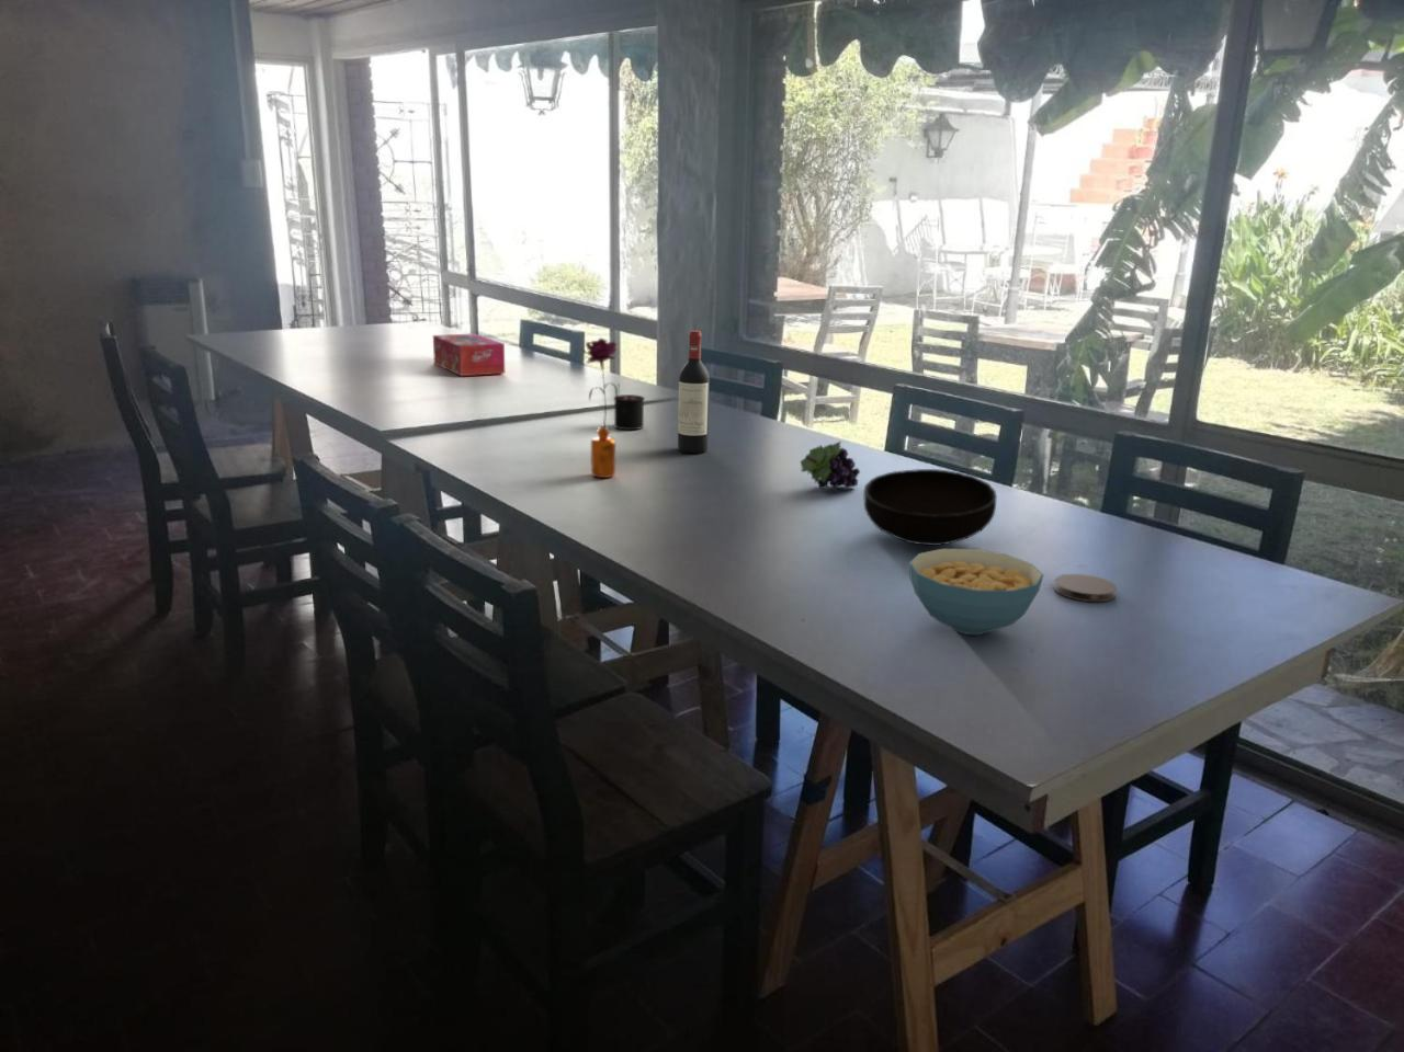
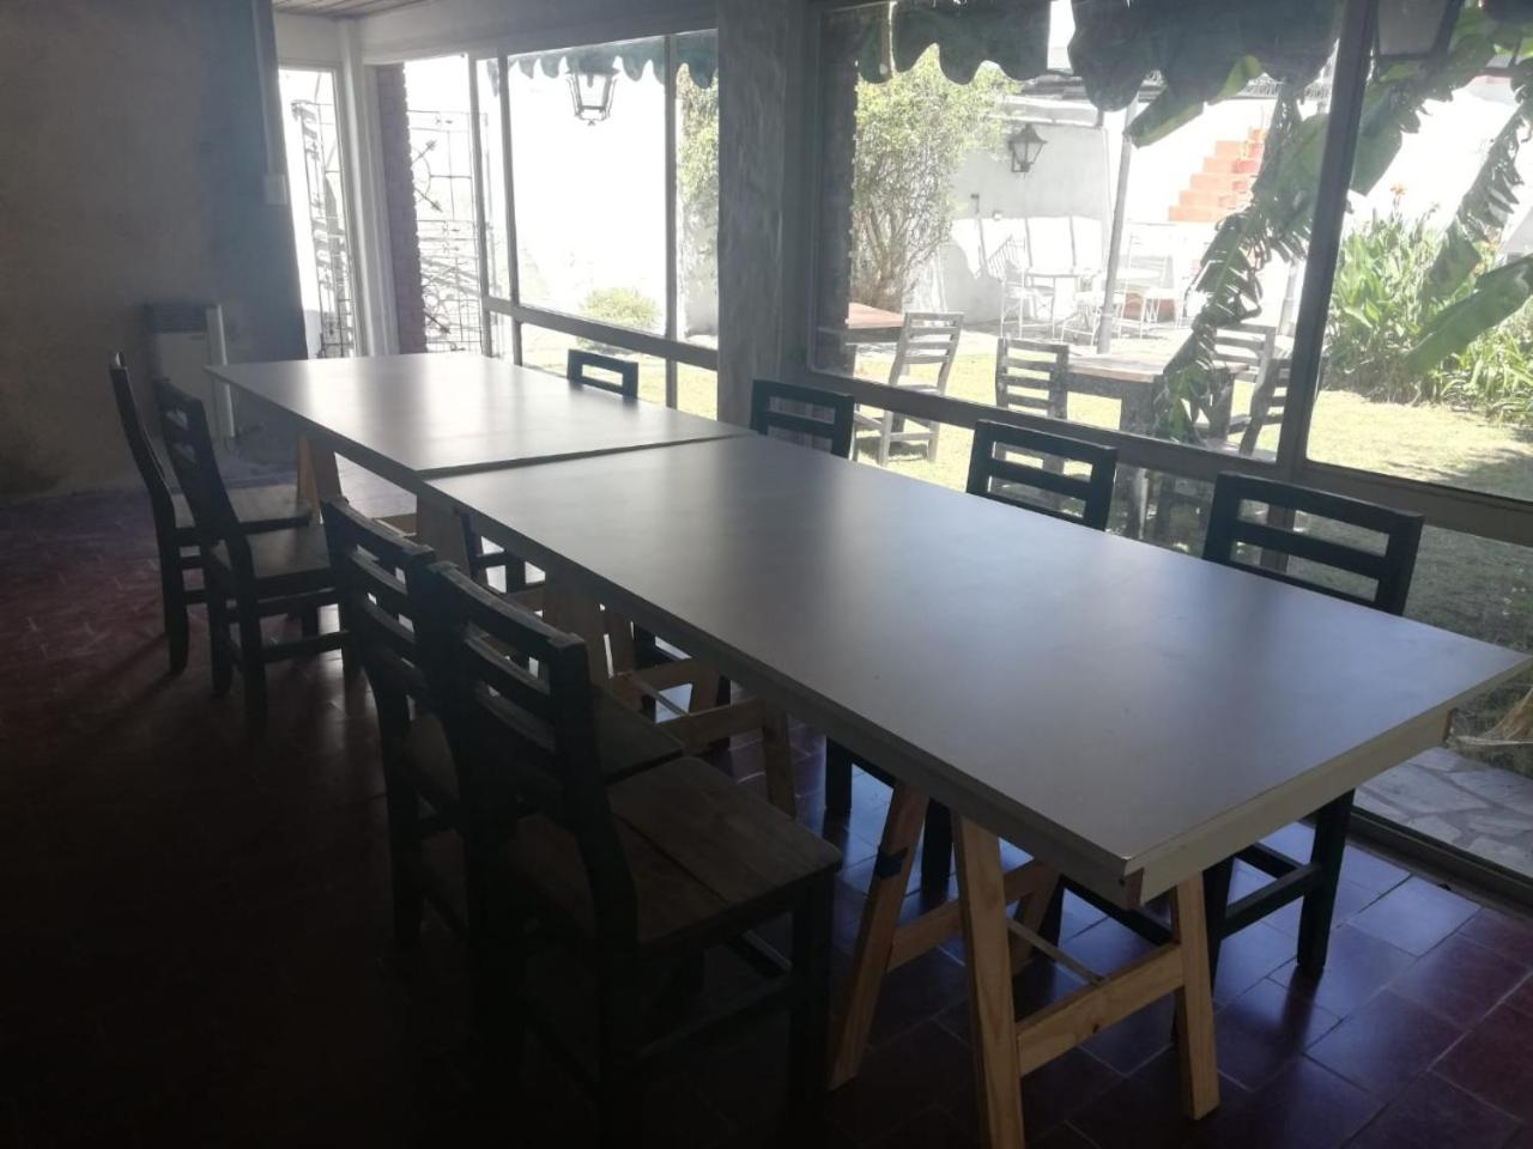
- tissue box (468, 354)
- bowl (926, 512)
- fruit (829, 463)
- flower (605, 408)
- wine bottle (693, 391)
- coaster (1085, 588)
- cereal bowl (972, 597)
- candle (629, 404)
